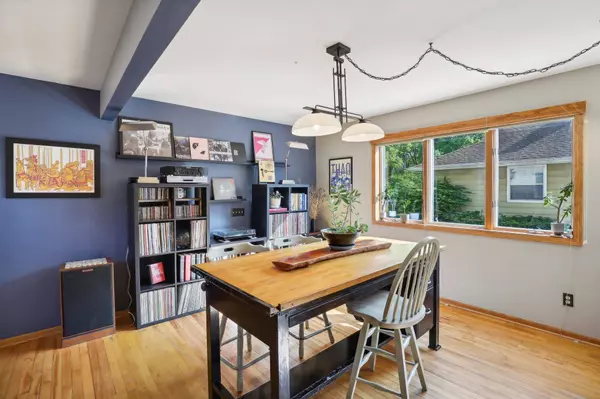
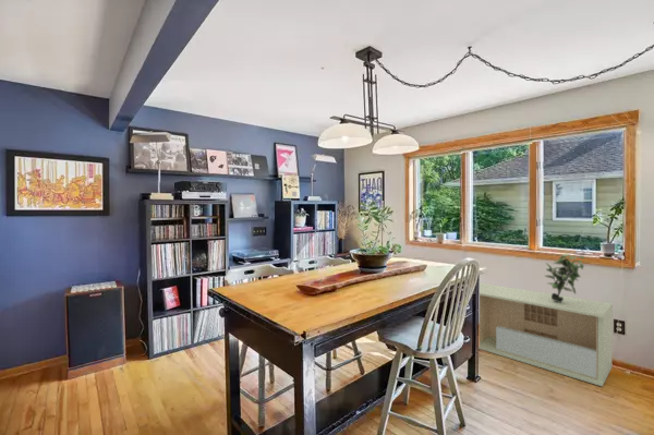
+ storage bench (519, 322)
+ potted plant (565, 277)
